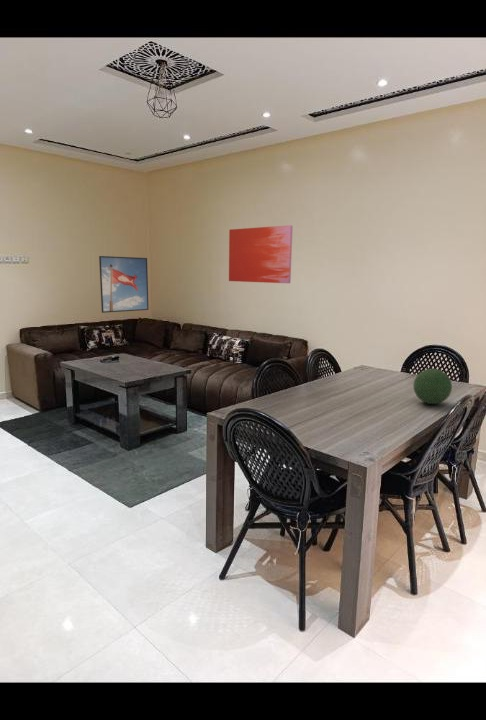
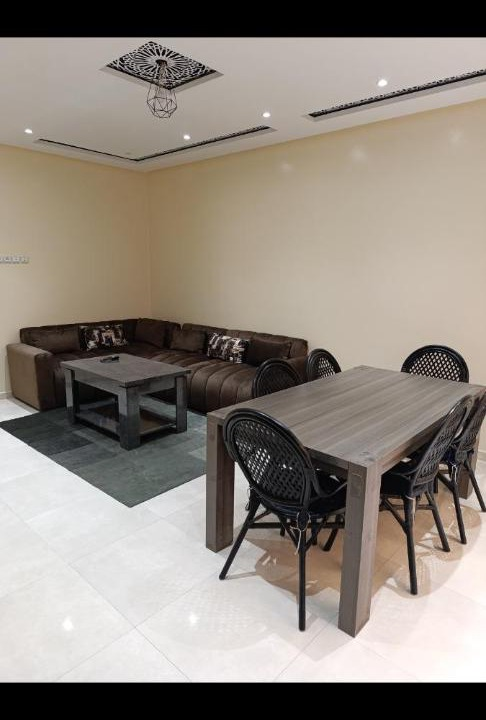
- wall art (258, 255)
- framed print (125, 284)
- decorative orb (432, 386)
